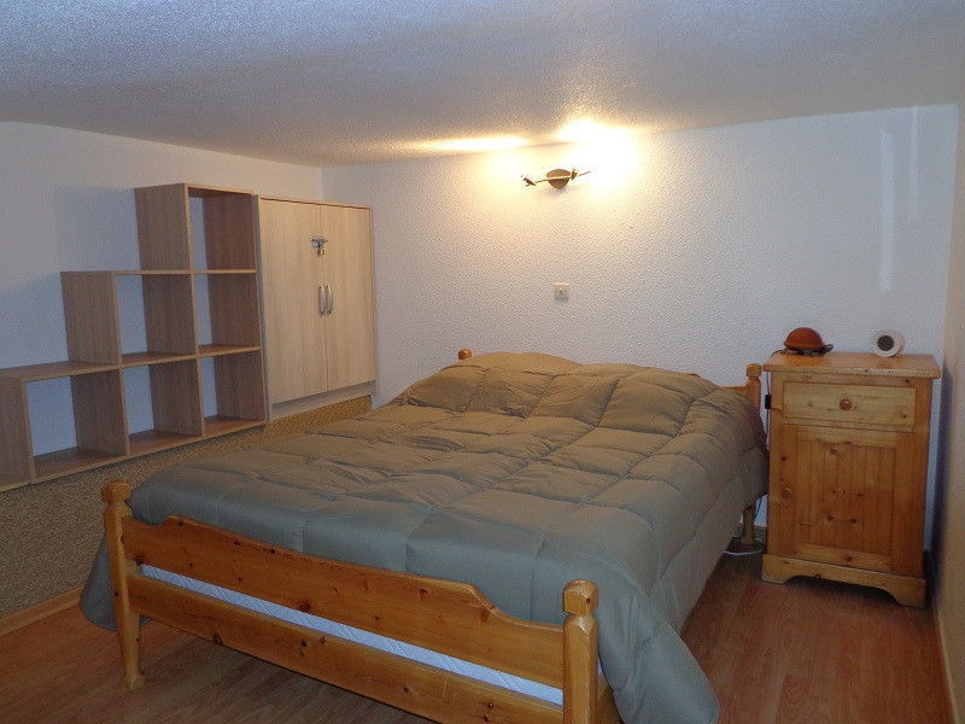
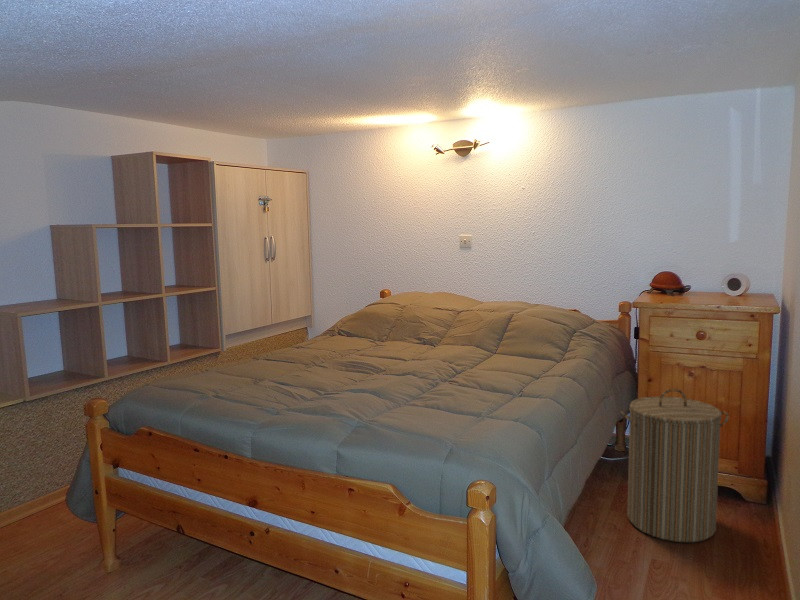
+ laundry hamper (672, 456)
